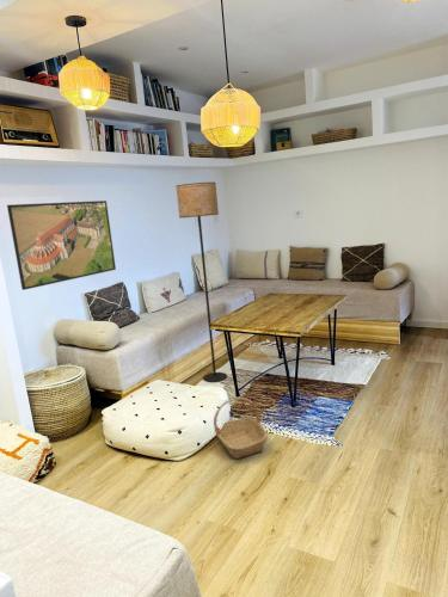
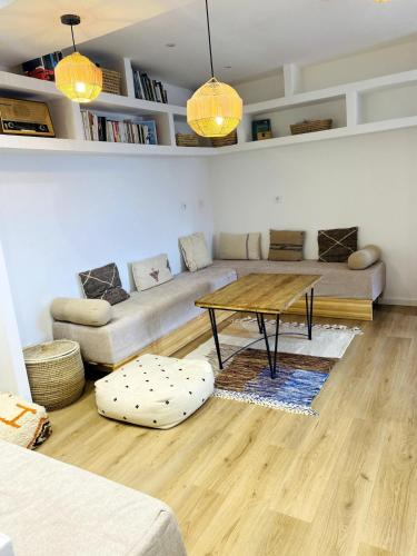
- basket (238, 421)
- floor lamp (205, 284)
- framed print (67, 241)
